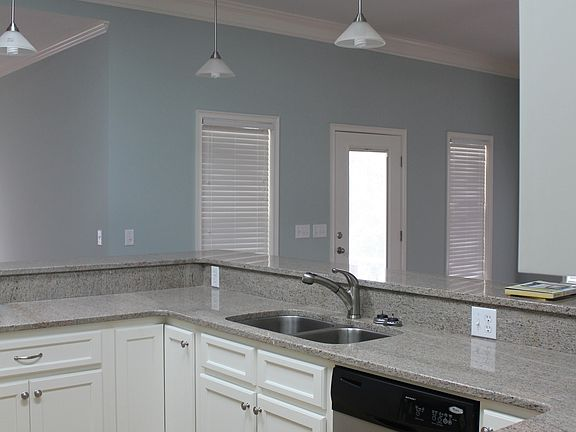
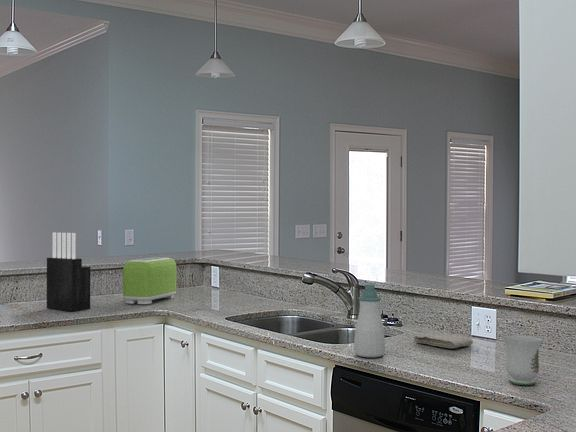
+ soap bottle (369, 319)
+ mug (525, 359)
+ toaster (150, 279)
+ knife block (70, 270)
+ washcloth (442, 339)
